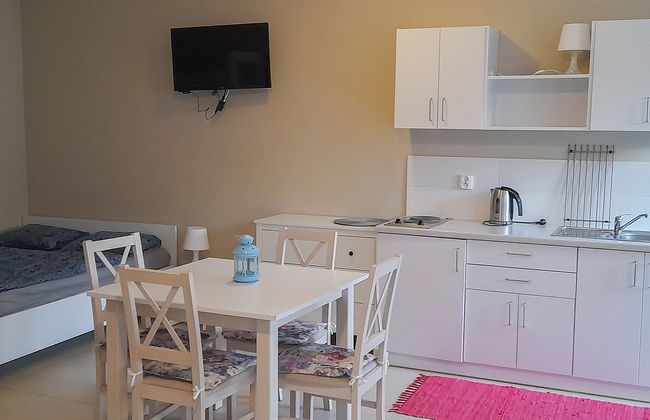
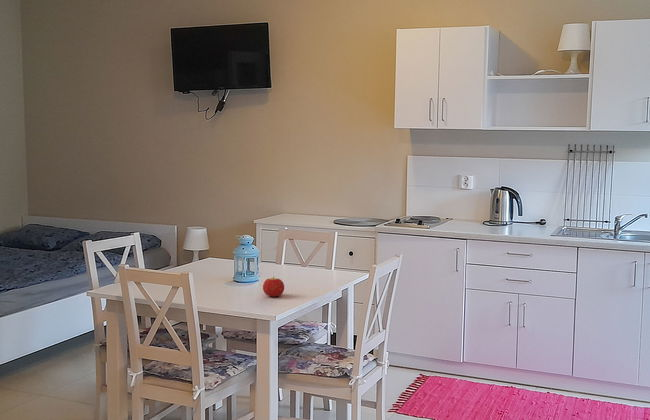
+ fruit (273, 286)
